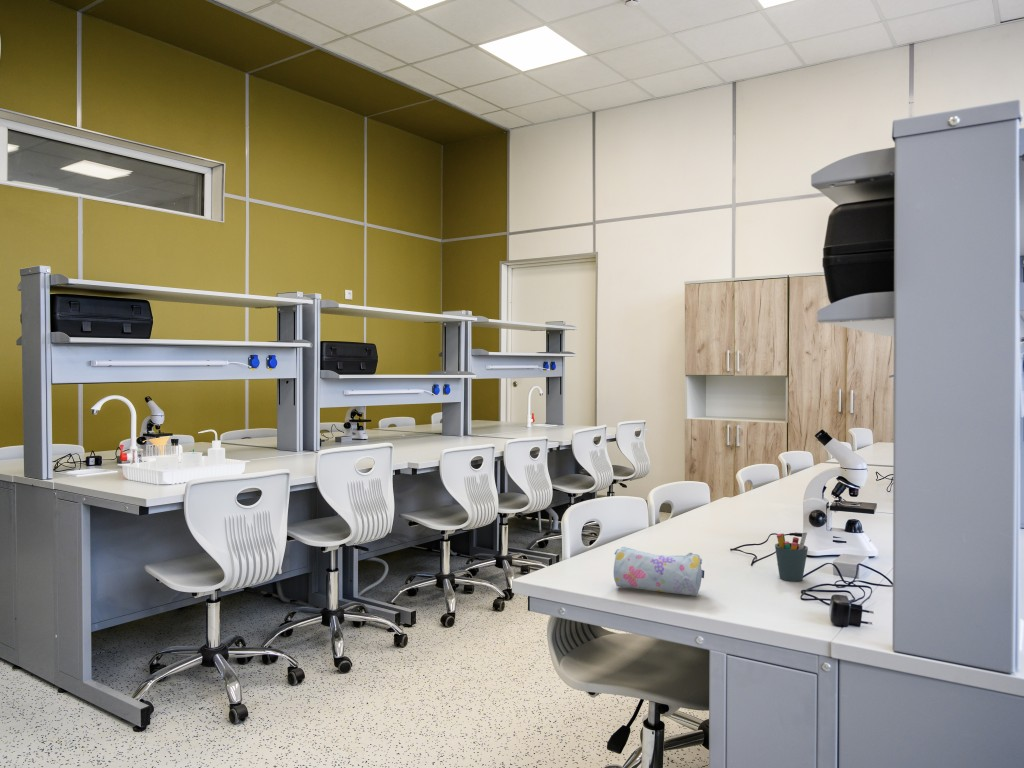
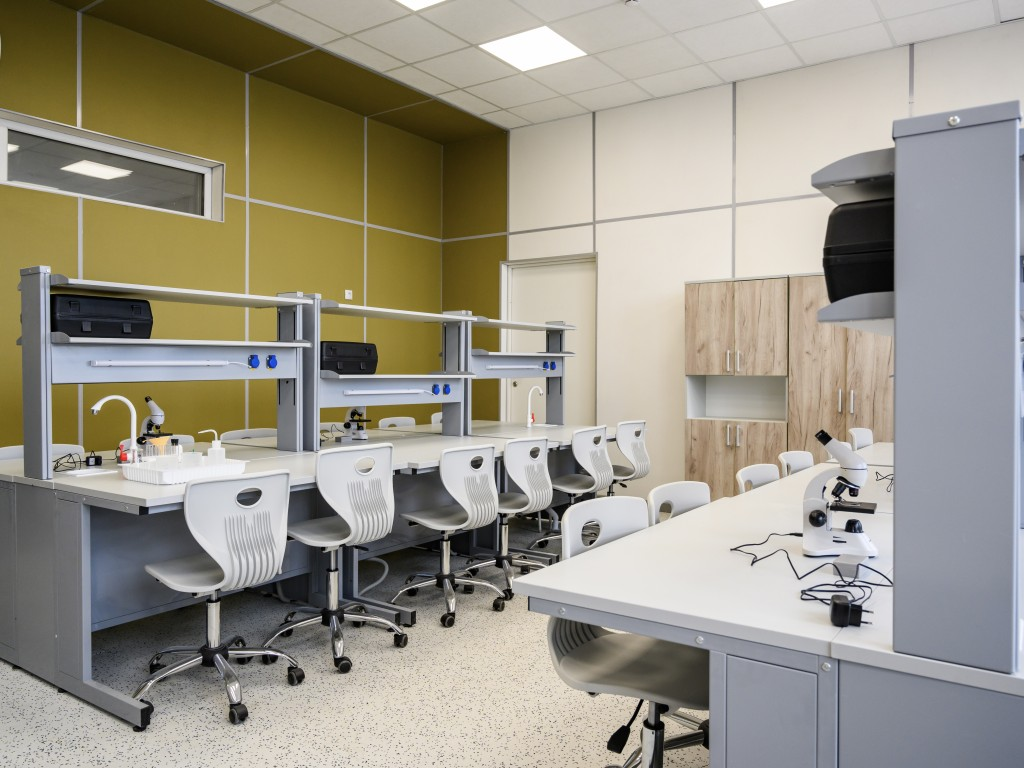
- pen holder (790, 553)
- pencil case (657, 570)
